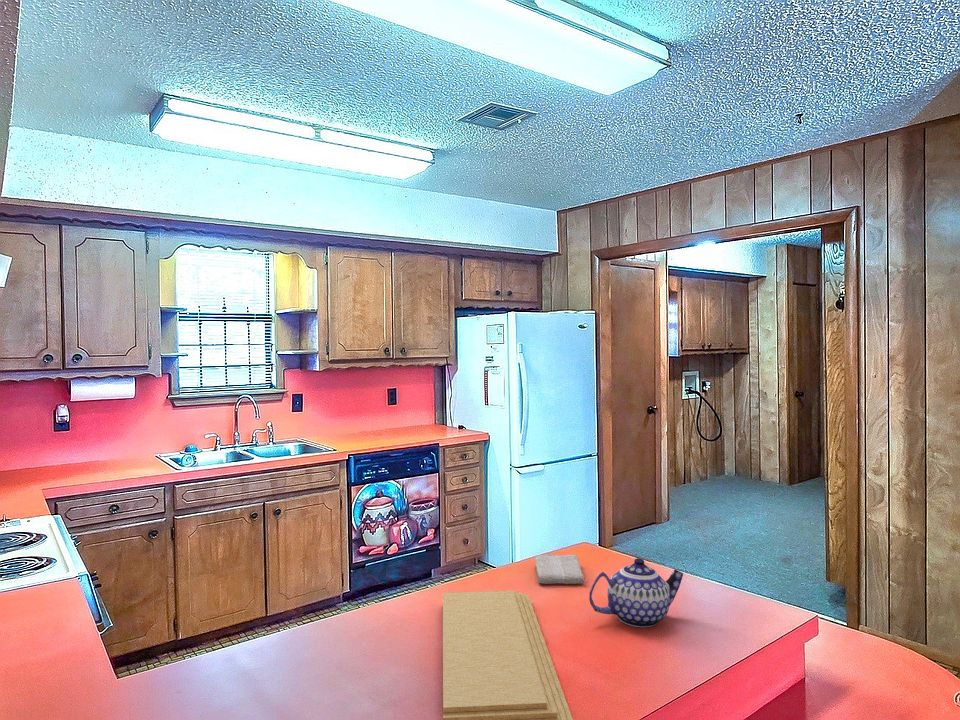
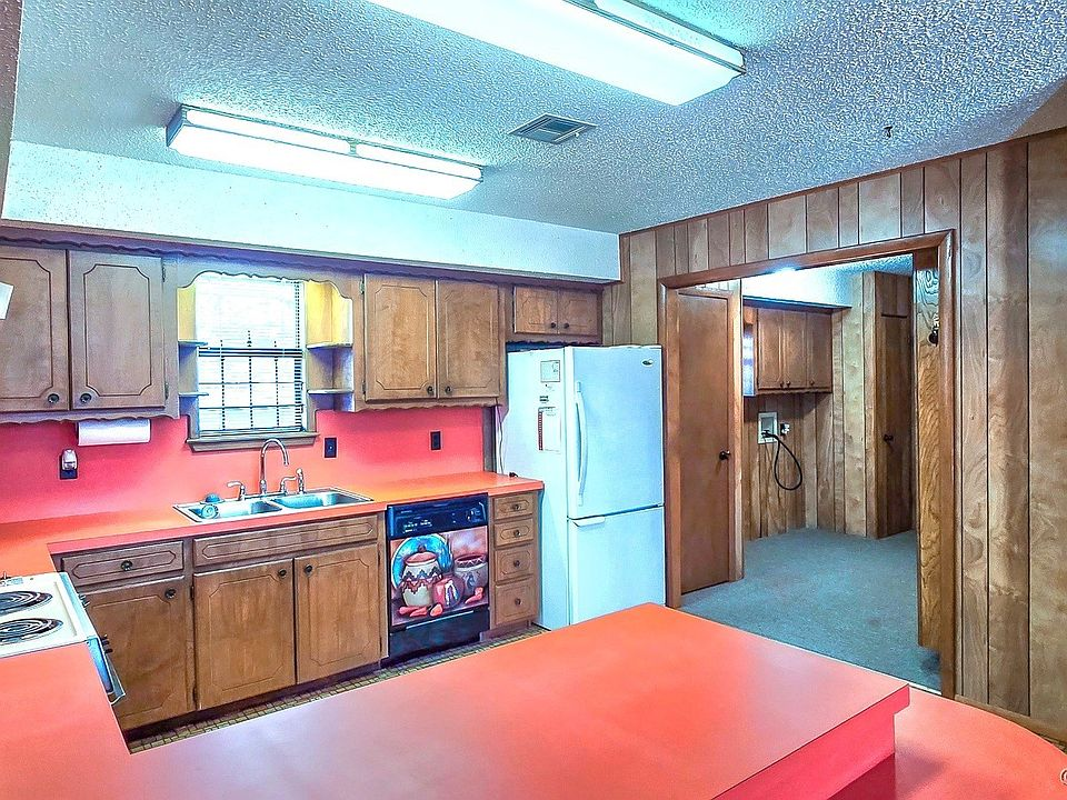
- cutting board (495, 645)
- teapot (637, 588)
- washcloth (558, 567)
